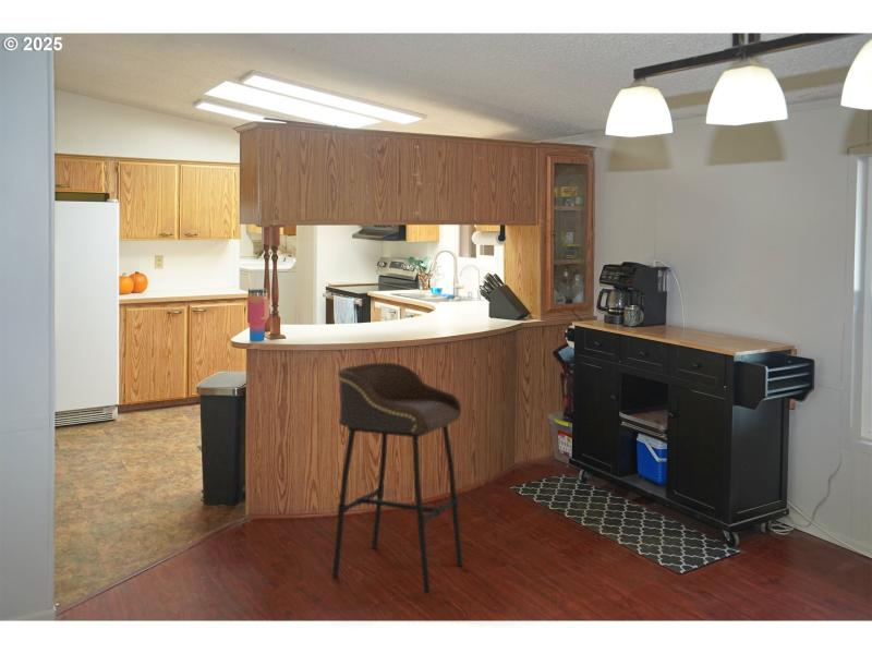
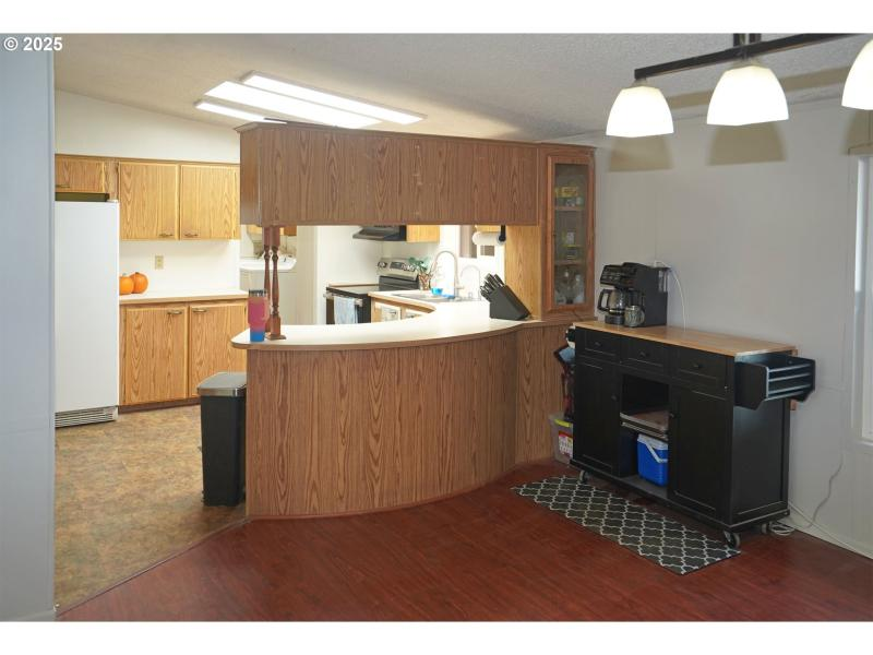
- bar stool (385, 468)
